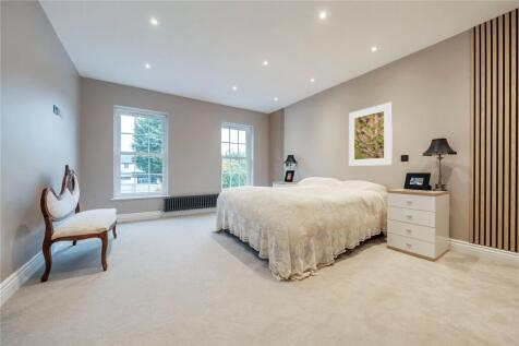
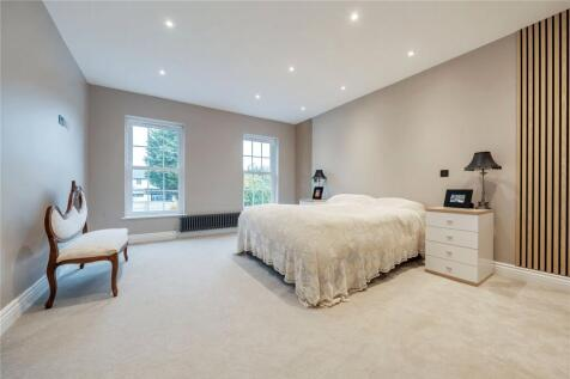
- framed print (369, 136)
